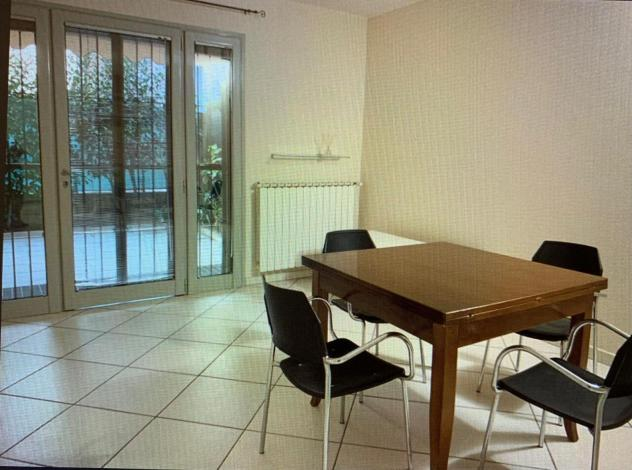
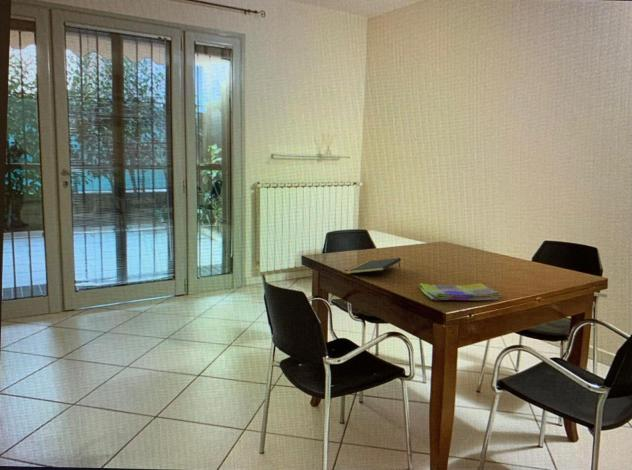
+ notepad (373, 265)
+ dish towel (458, 290)
